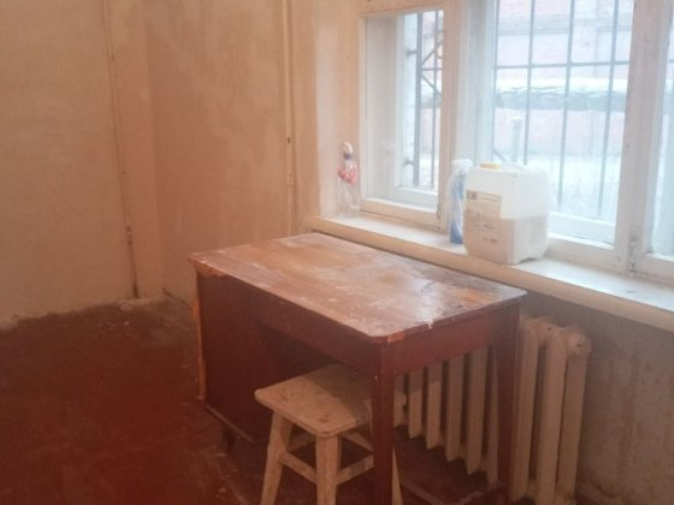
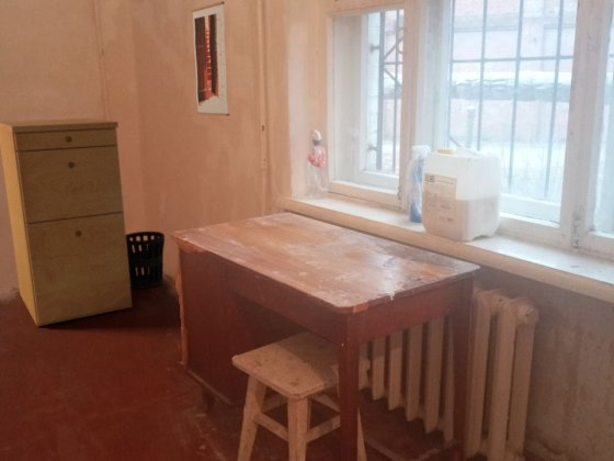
+ wall art (209, 61)
+ wastebasket (145, 259)
+ filing cabinet (65, 214)
